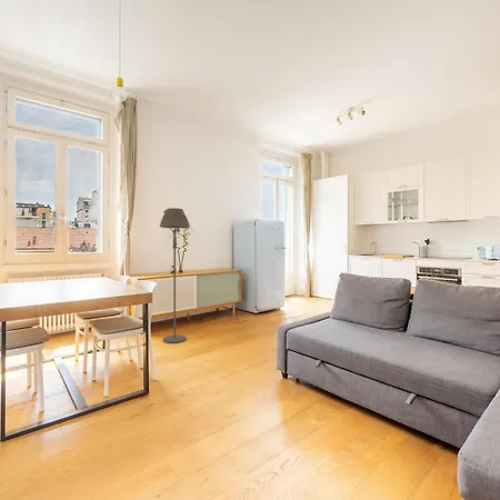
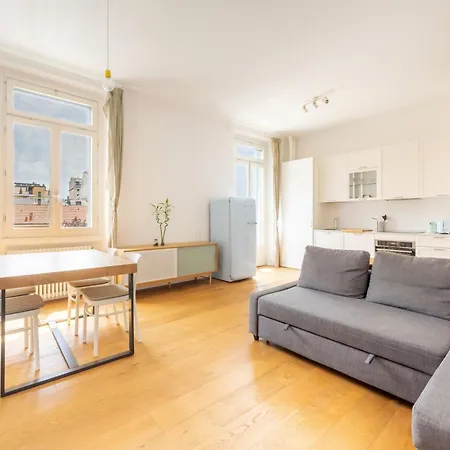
- floor lamp (174, 273)
